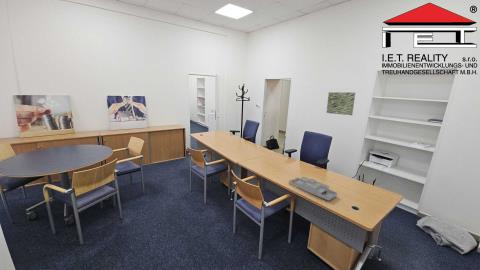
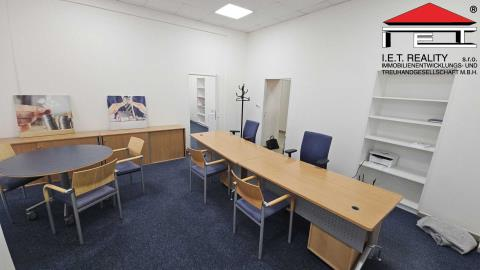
- wall art (340, 103)
- desk organizer (311, 185)
